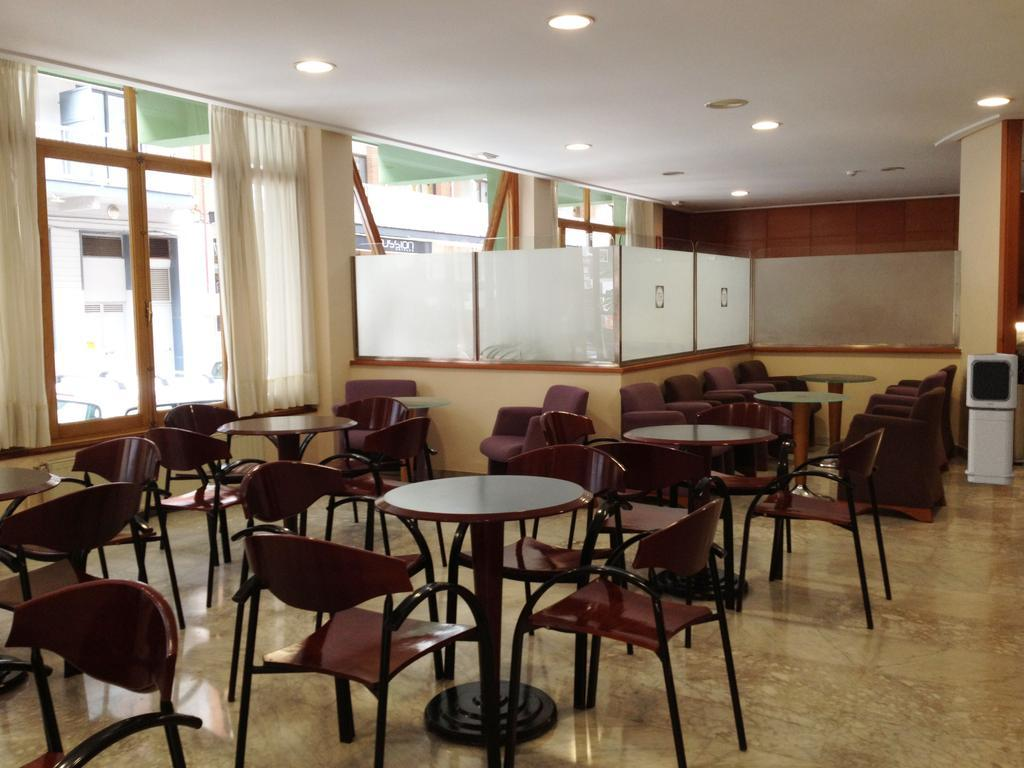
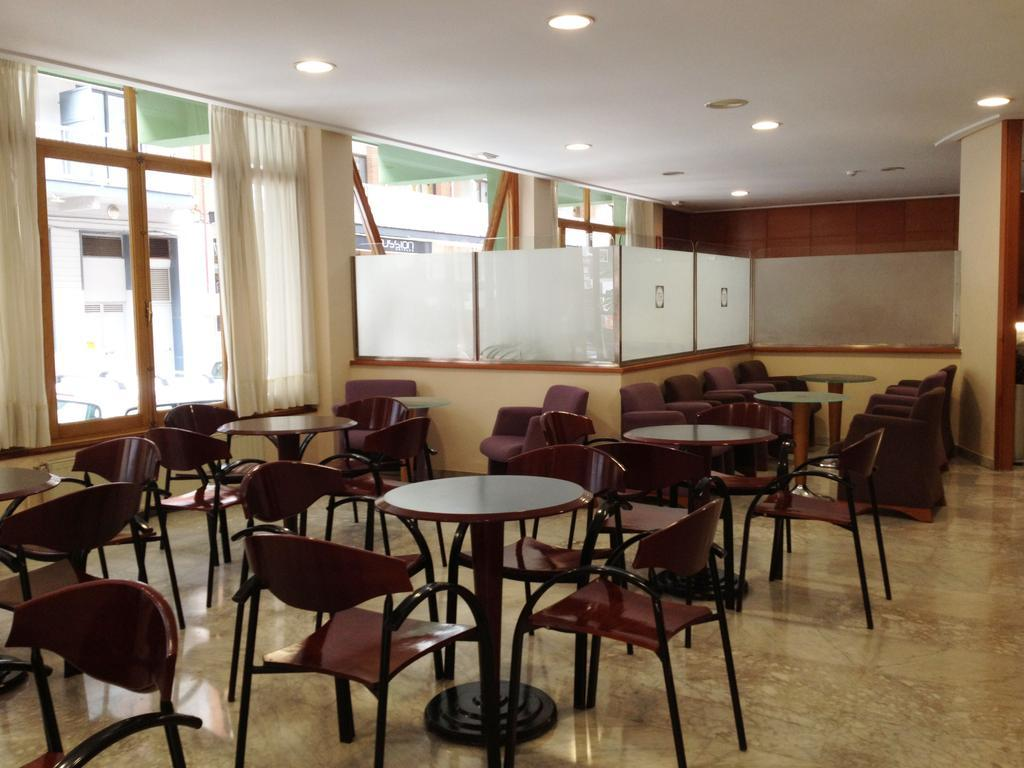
- air purifier (992, 417)
